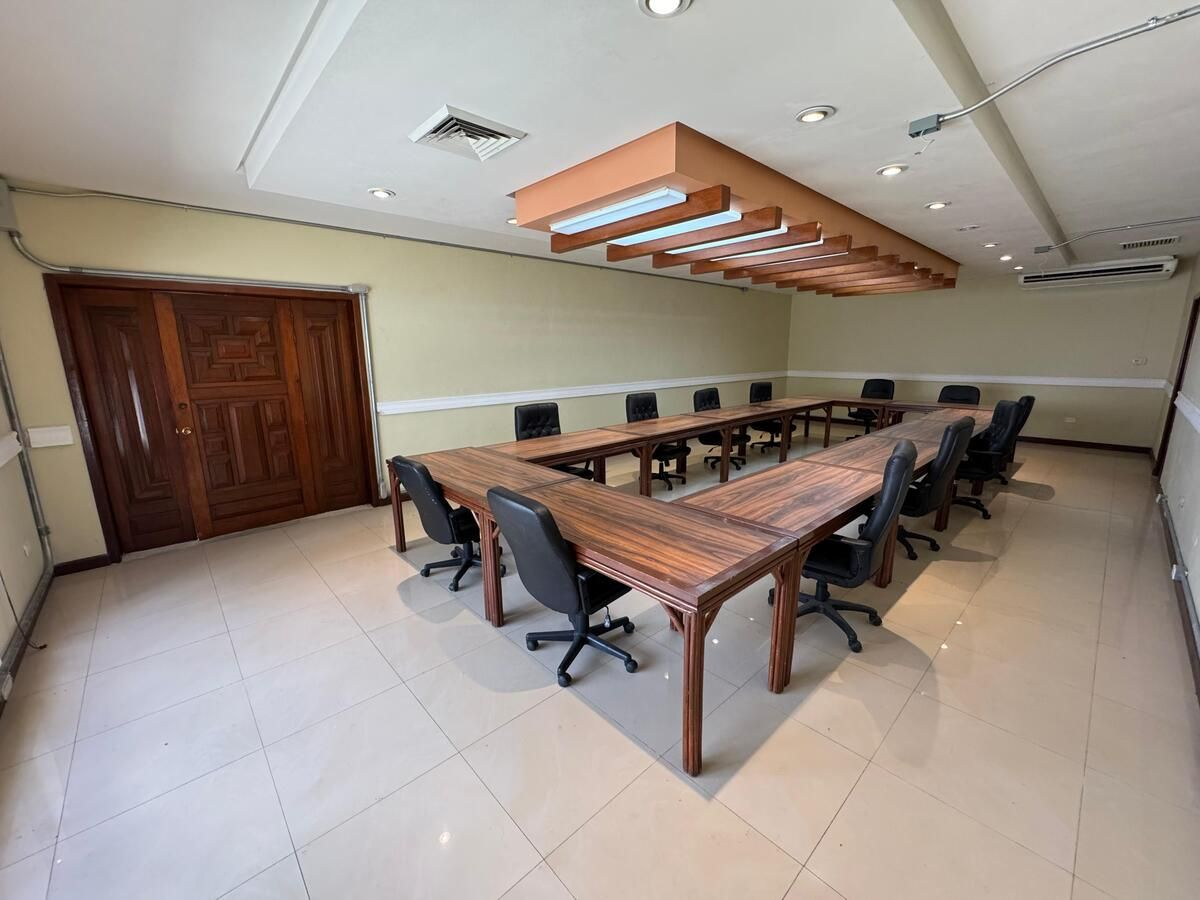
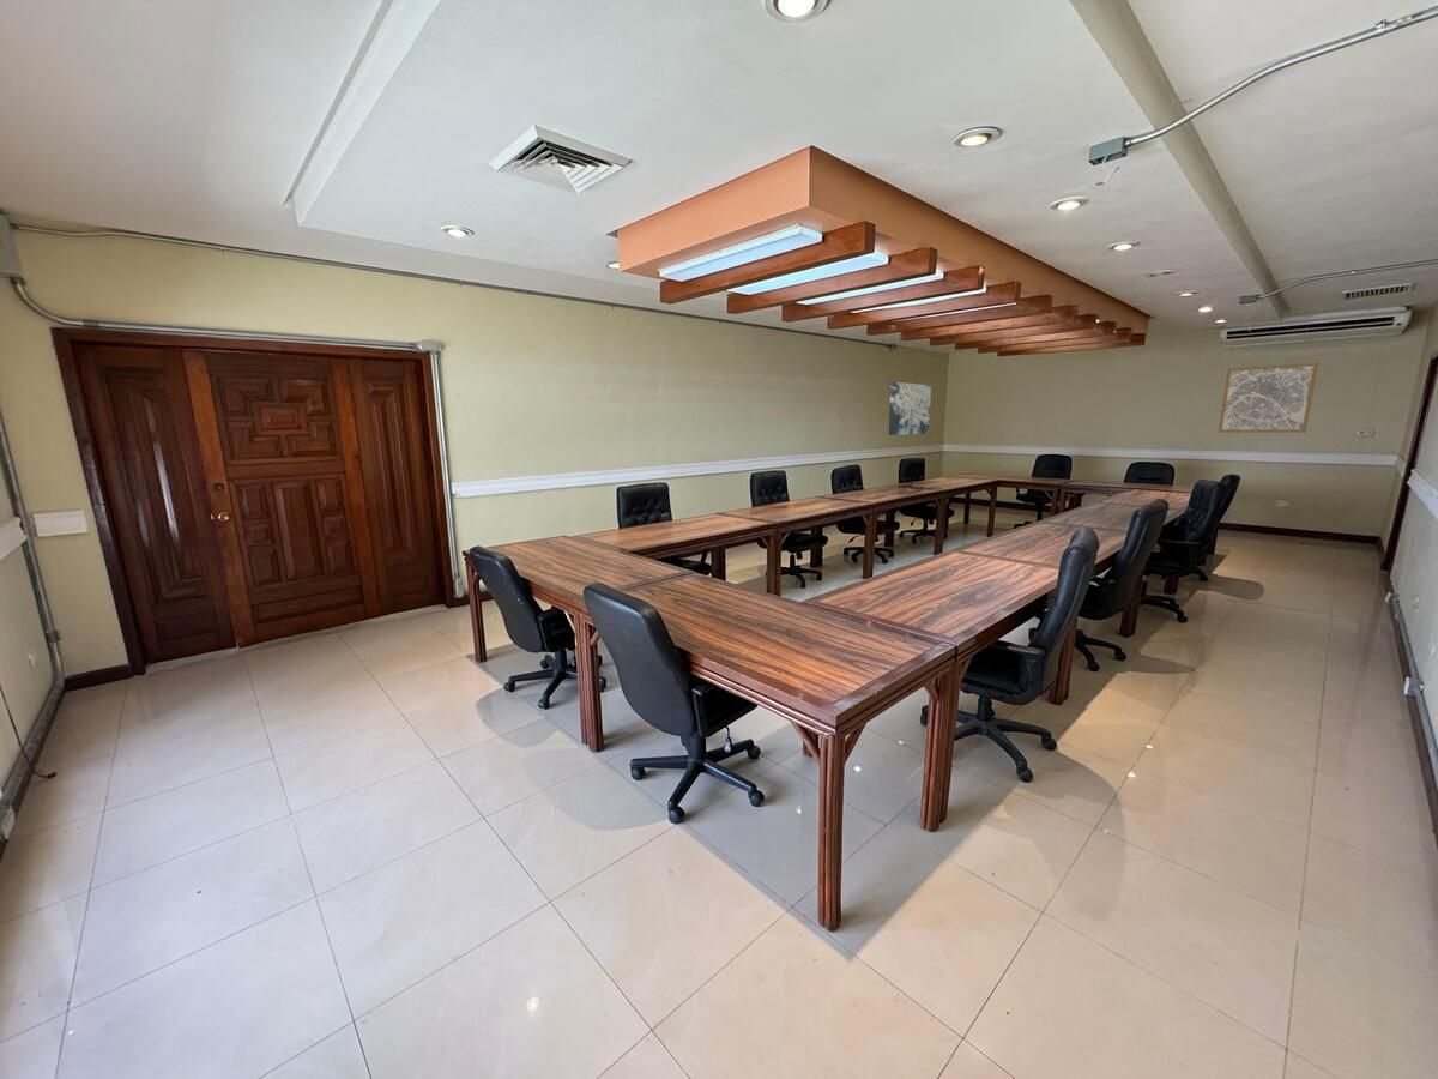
+ wall art (910, 409)
+ wall art (1265, 399)
